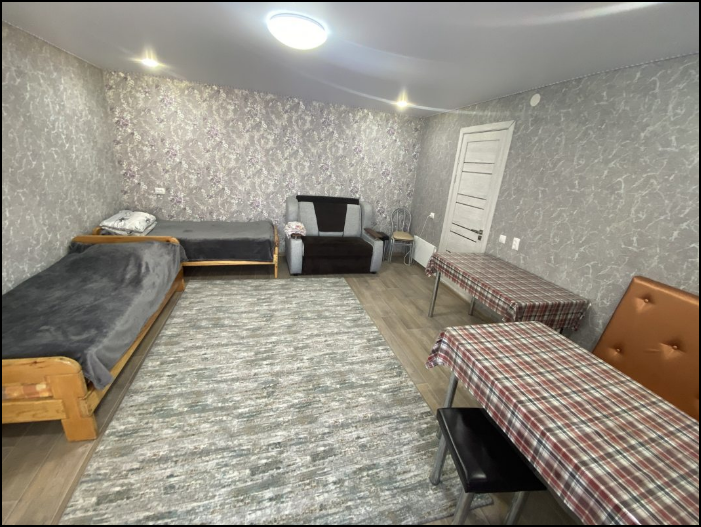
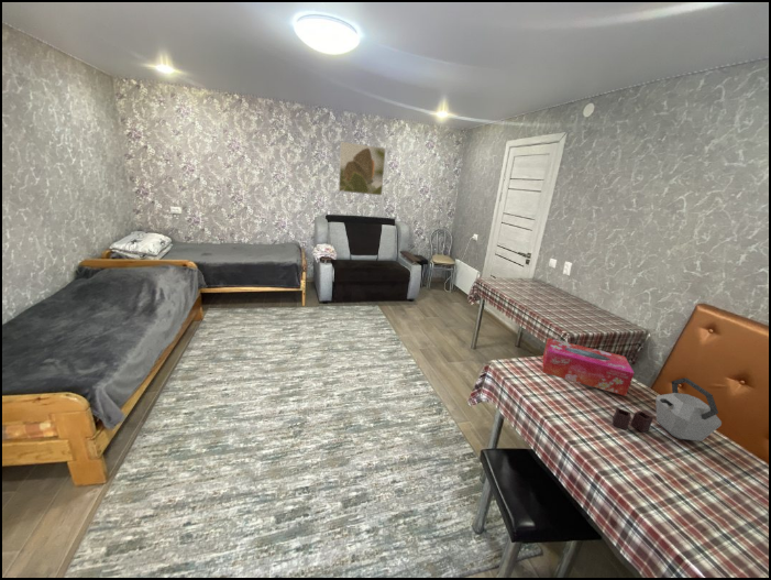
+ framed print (362, 169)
+ kettle (663, 406)
+ tissue box (583, 364)
